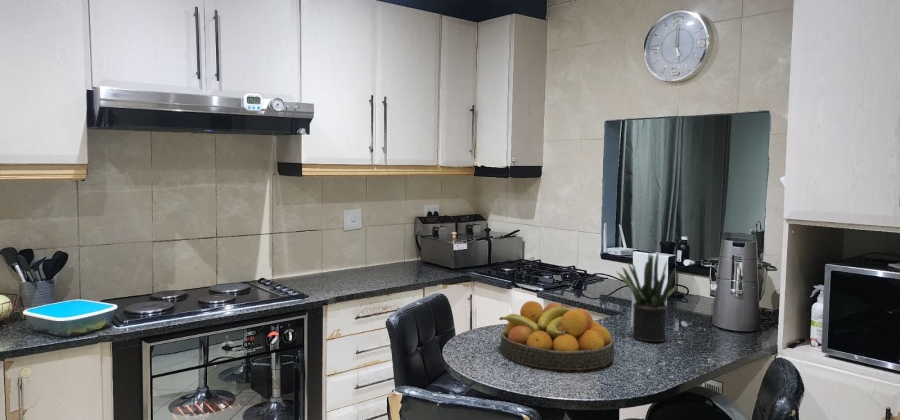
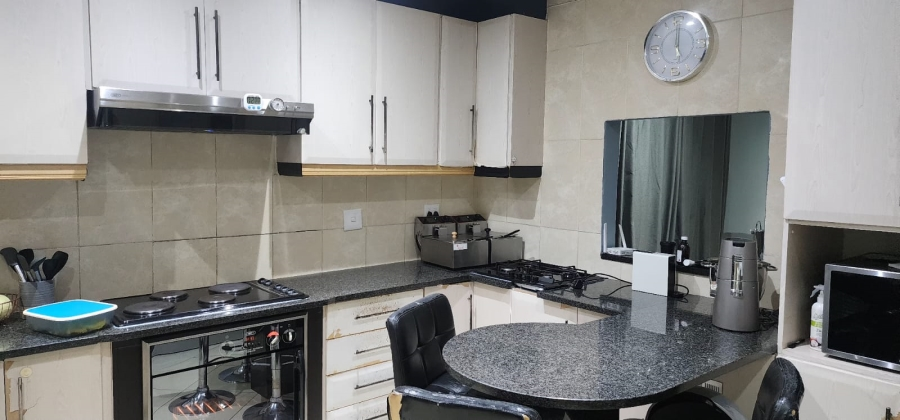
- potted plant (645, 295)
- fruit bowl (557, 328)
